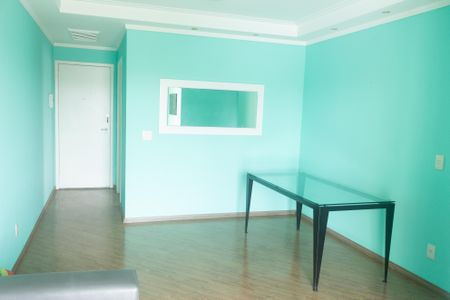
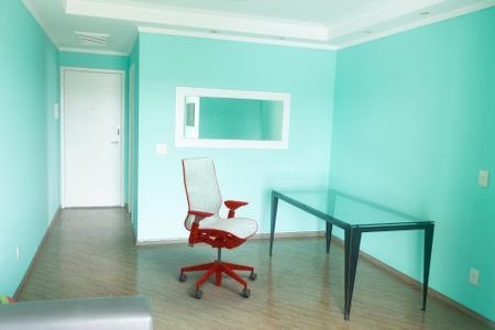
+ office chair (220, 223)
